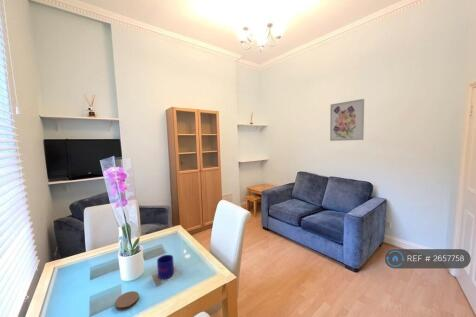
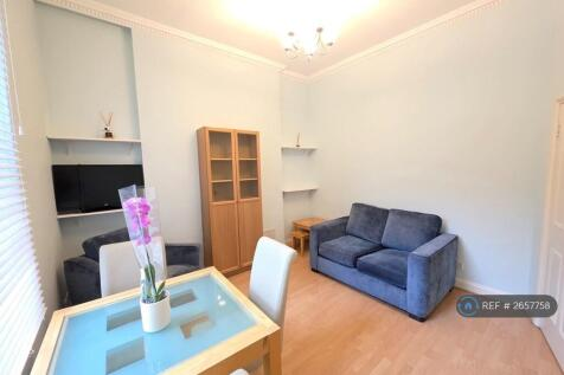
- mug (167, 264)
- wall art (346, 121)
- coaster (127, 300)
